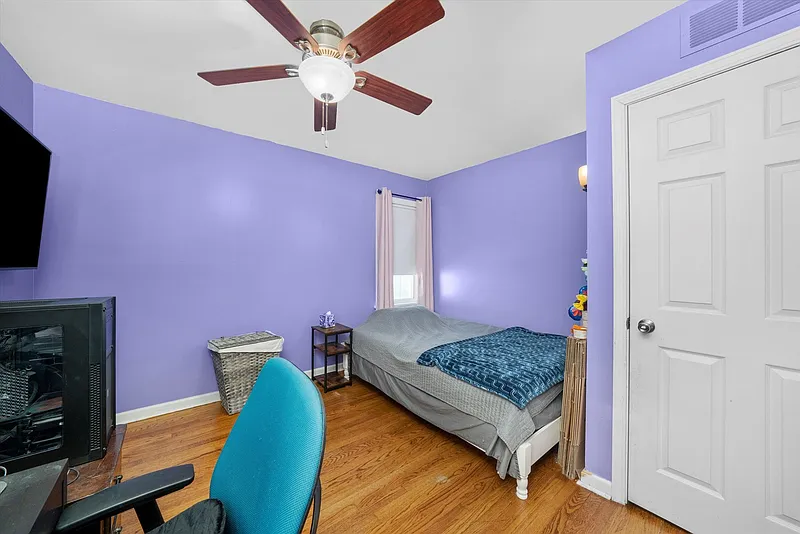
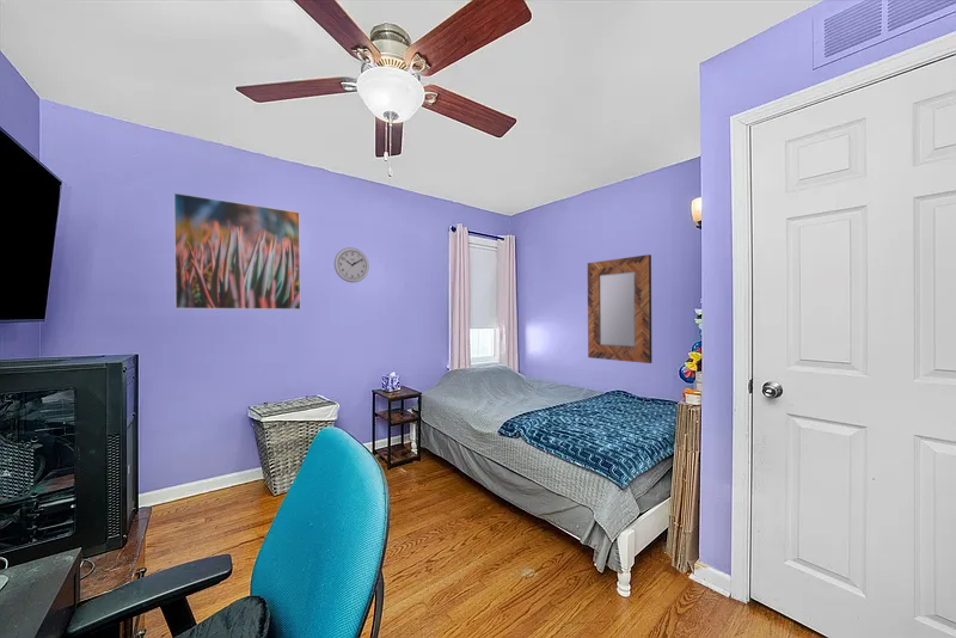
+ wall clock (351, 264)
+ home mirror (617, 309)
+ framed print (241, 256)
